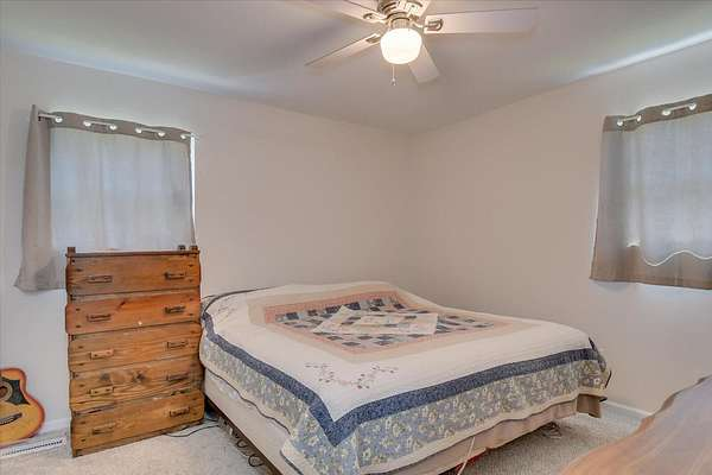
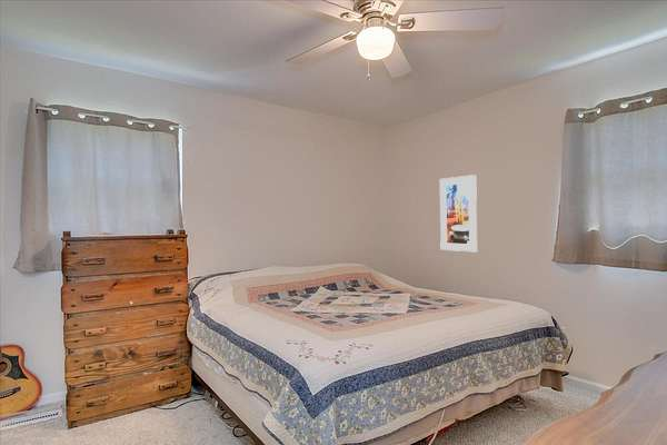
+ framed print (457, 214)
